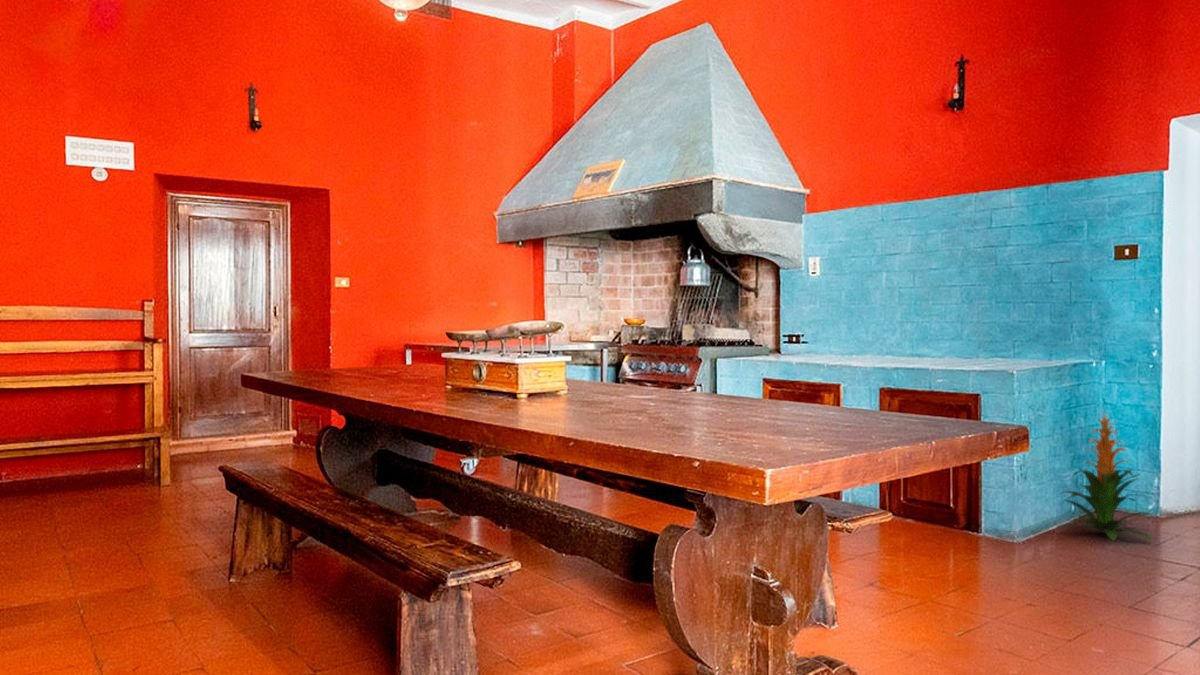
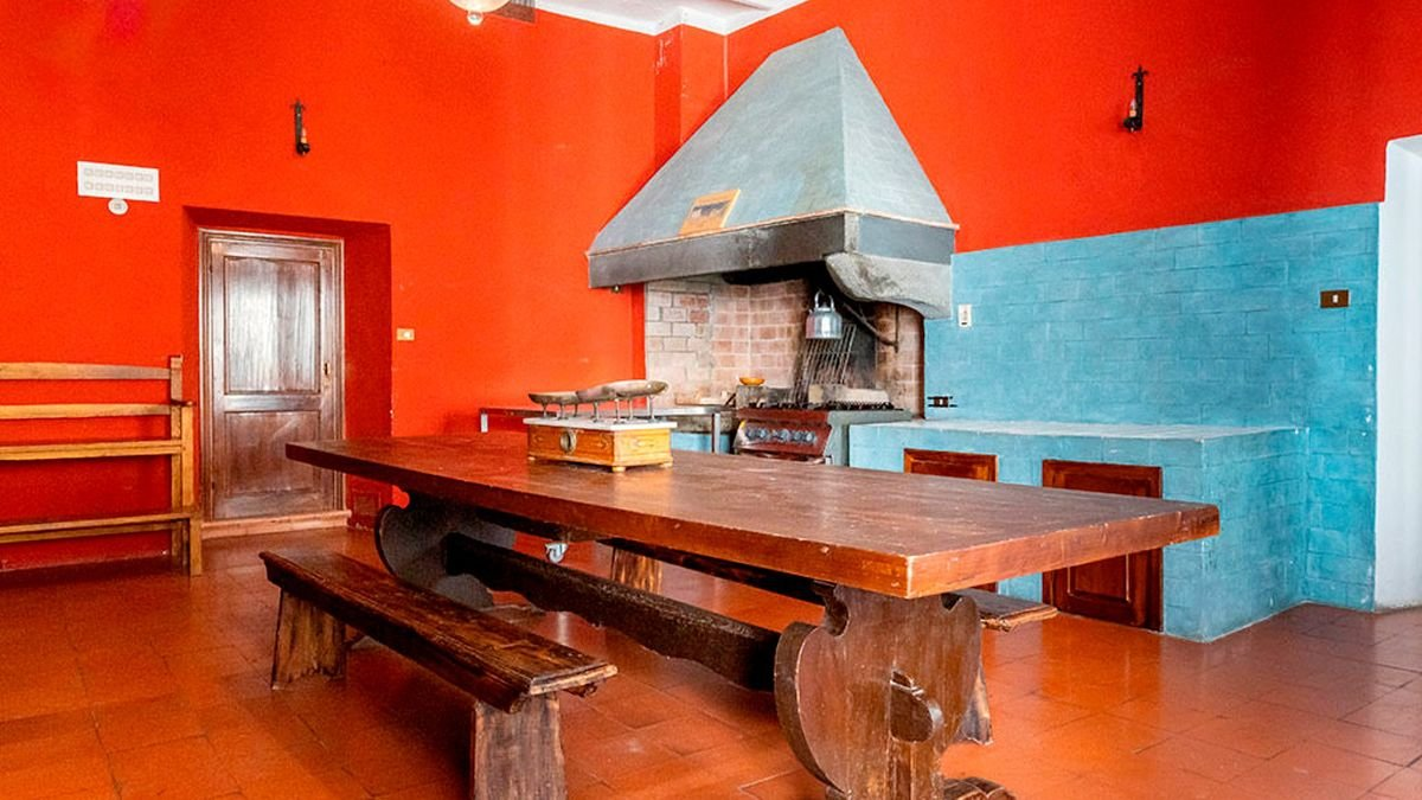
- indoor plant (1106, 471)
